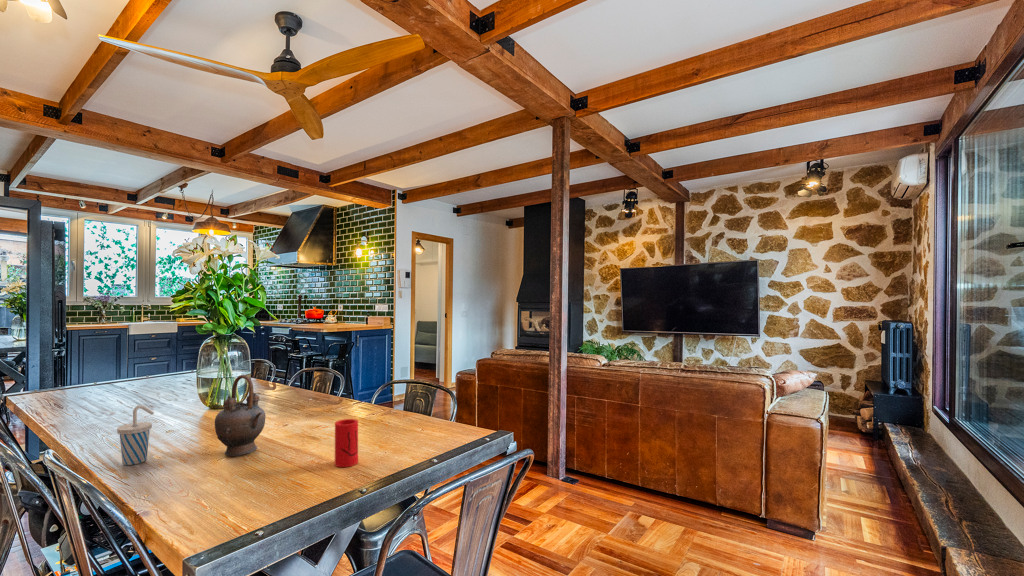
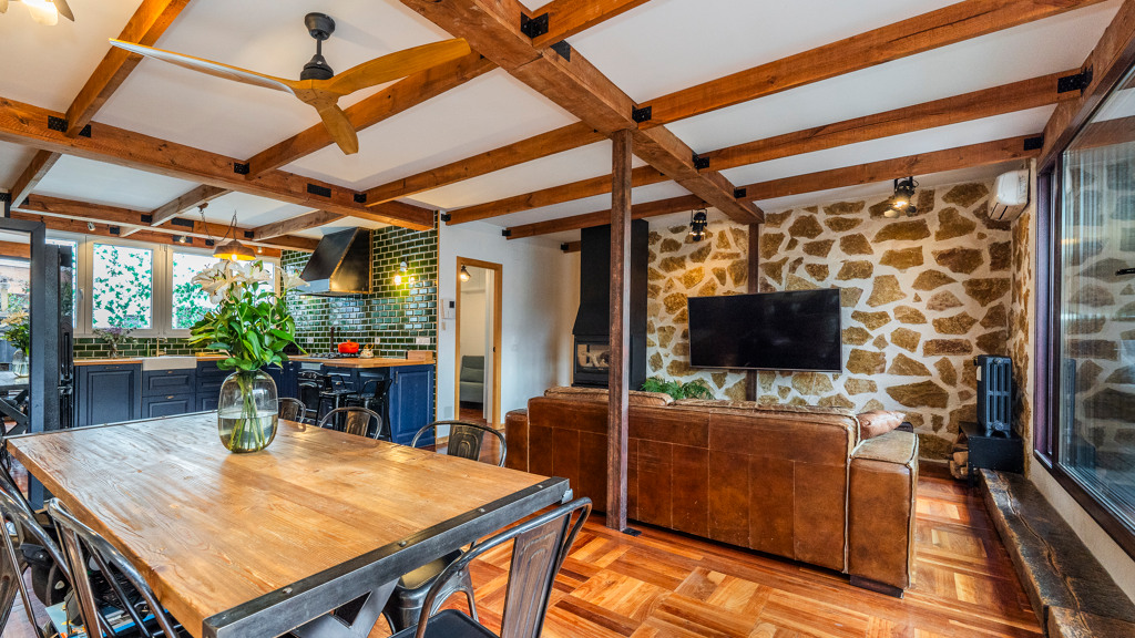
- cup (136, 433)
- teapot (243, 414)
- cup (346, 442)
